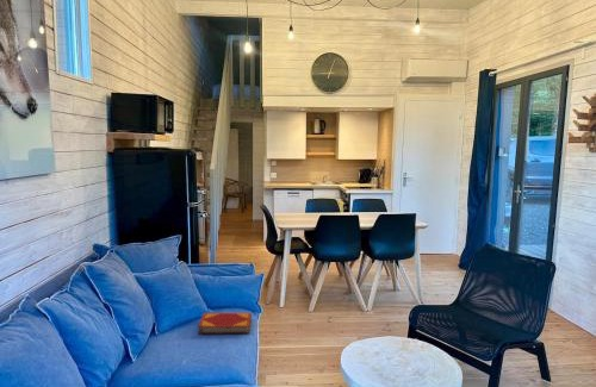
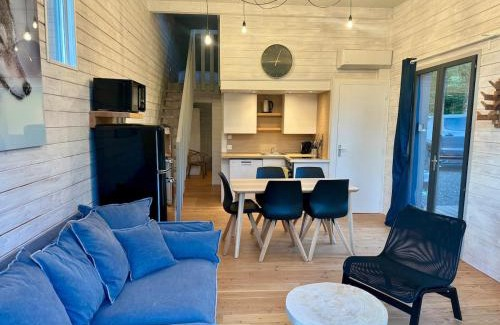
- hardback book (225, 322)
